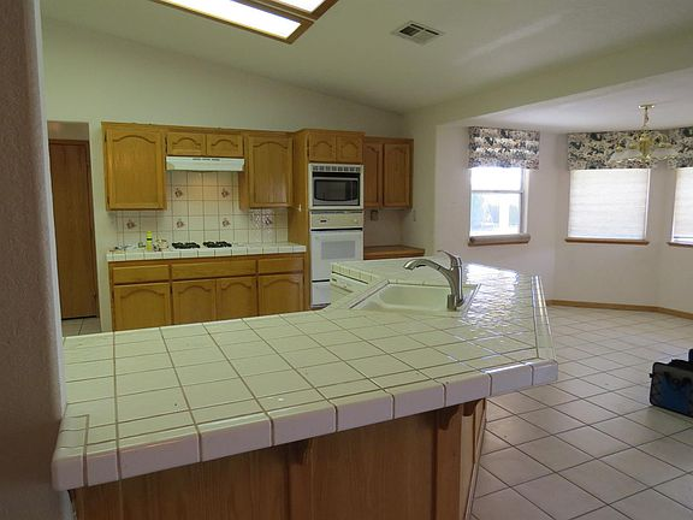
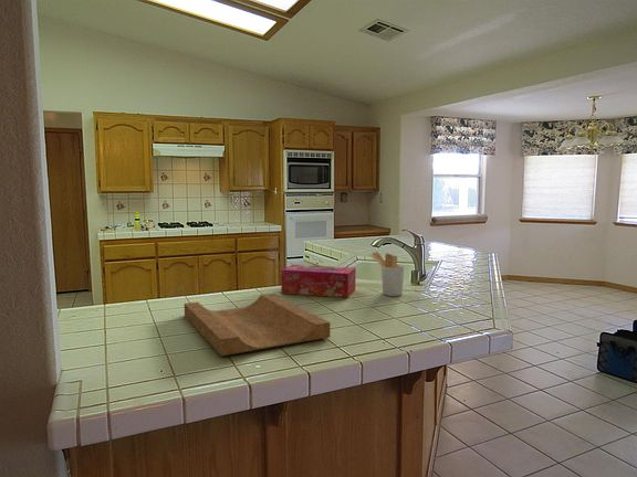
+ cutting board (251, 318)
+ tissue box (318, 279)
+ utensil holder (386, 272)
